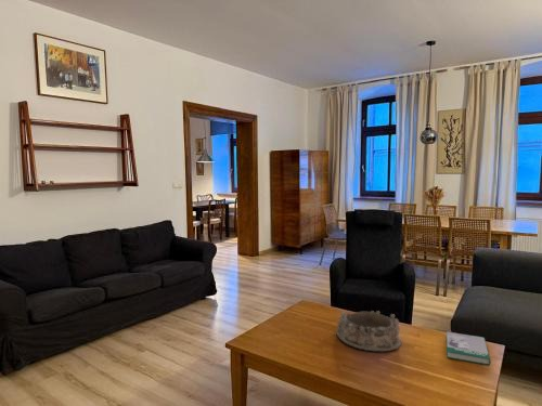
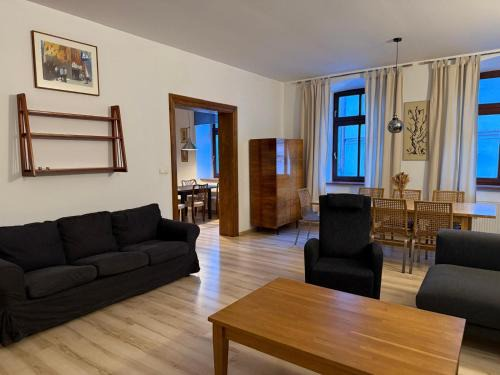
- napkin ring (367, 327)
- book (466, 346)
